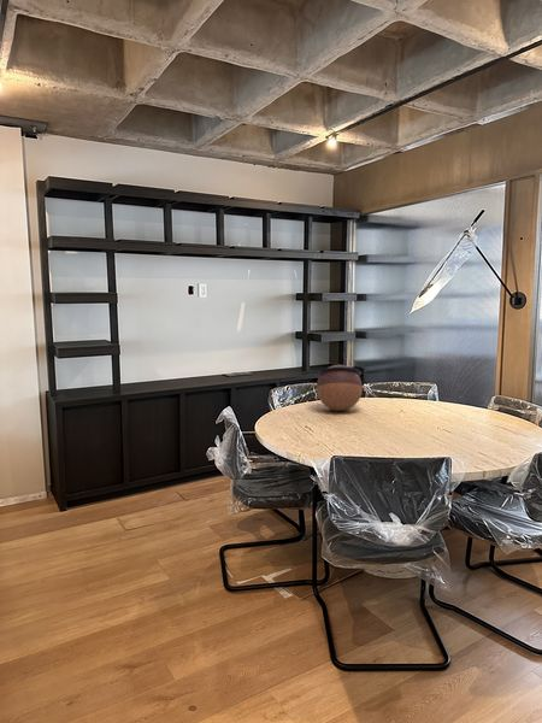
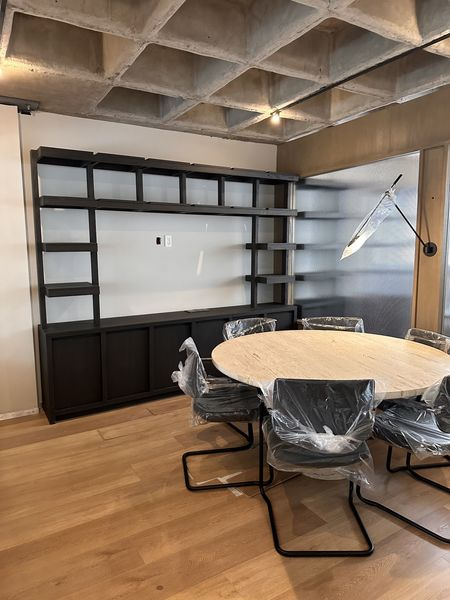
- decorative bowl (338, 387)
